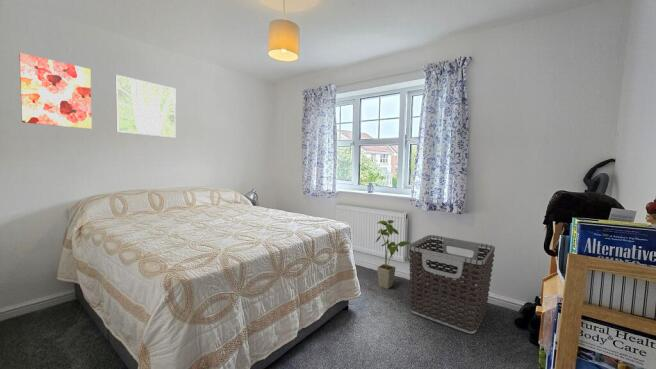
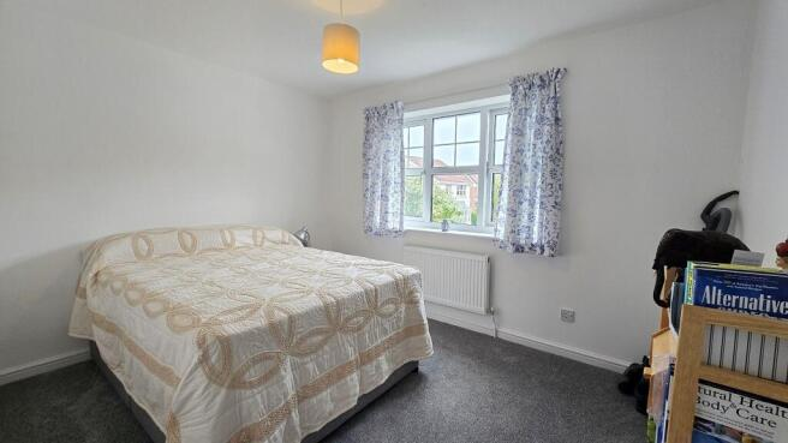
- house plant (391, 254)
- wall art (58, 94)
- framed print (147, 108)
- clothes hamper (450, 278)
